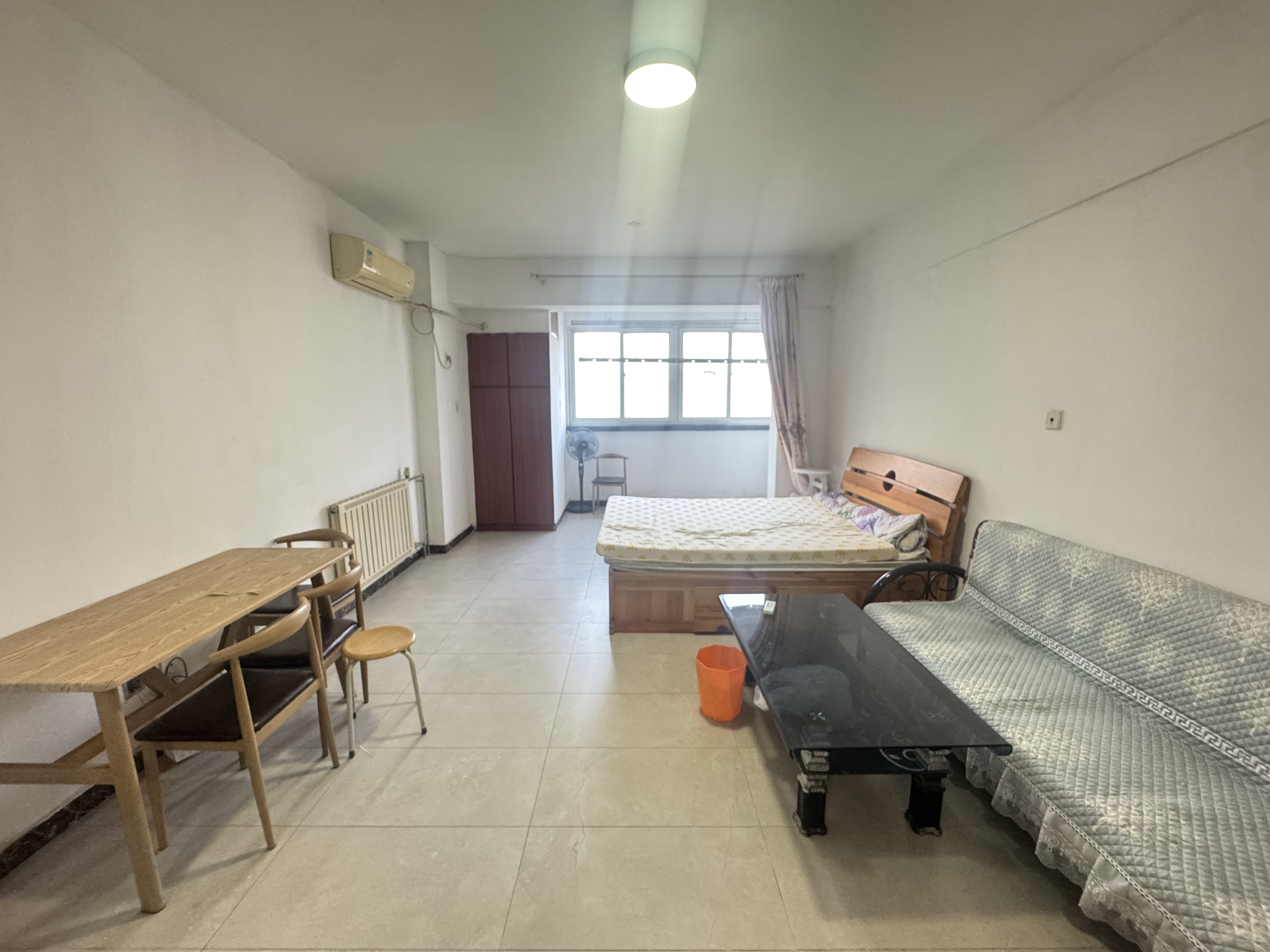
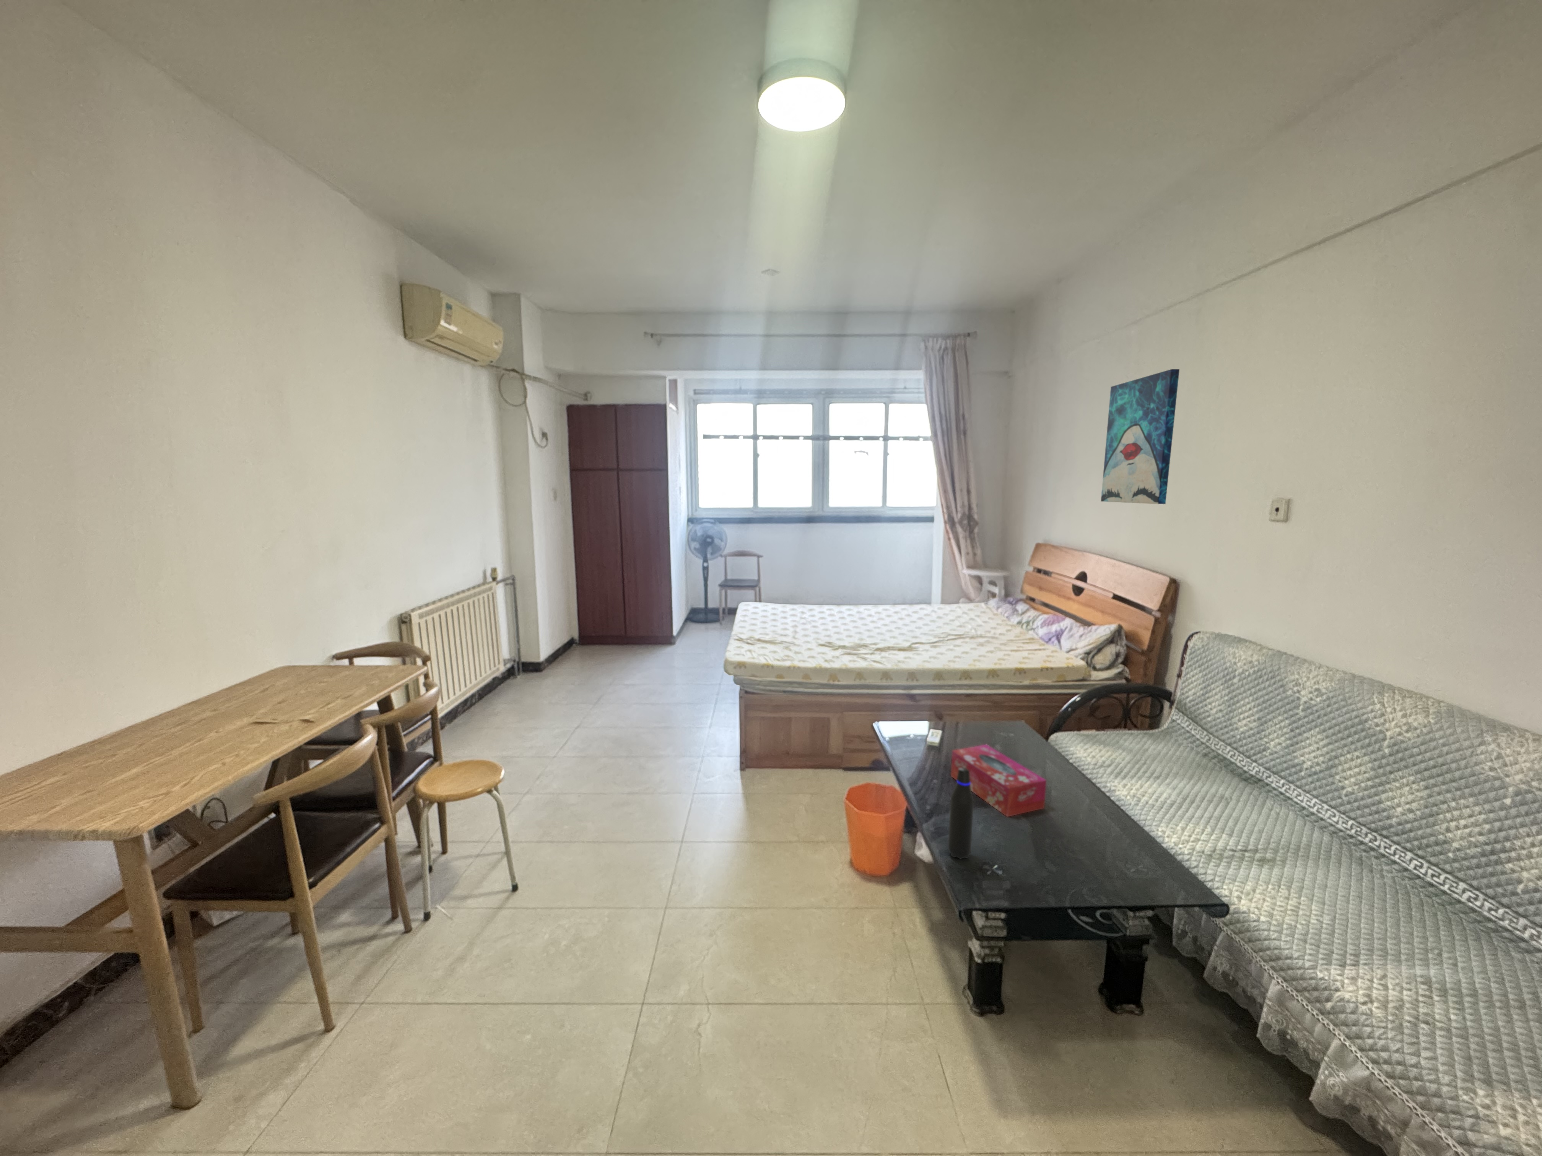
+ wall art (1136, 442)
+ tissue box (996, 778)
+ water bottle (962, 814)
